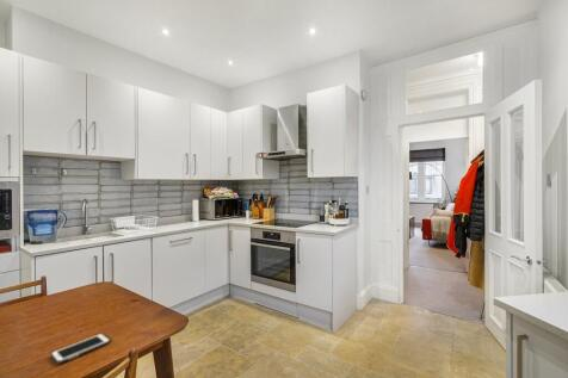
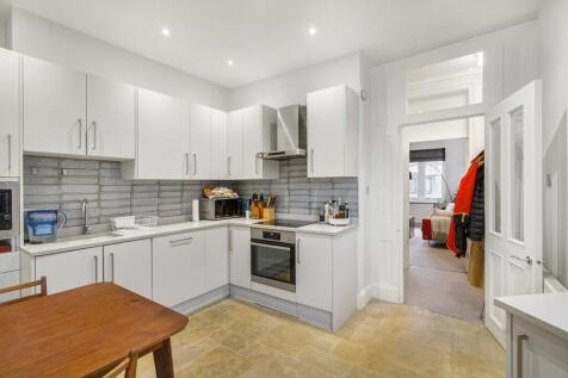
- cell phone (81, 347)
